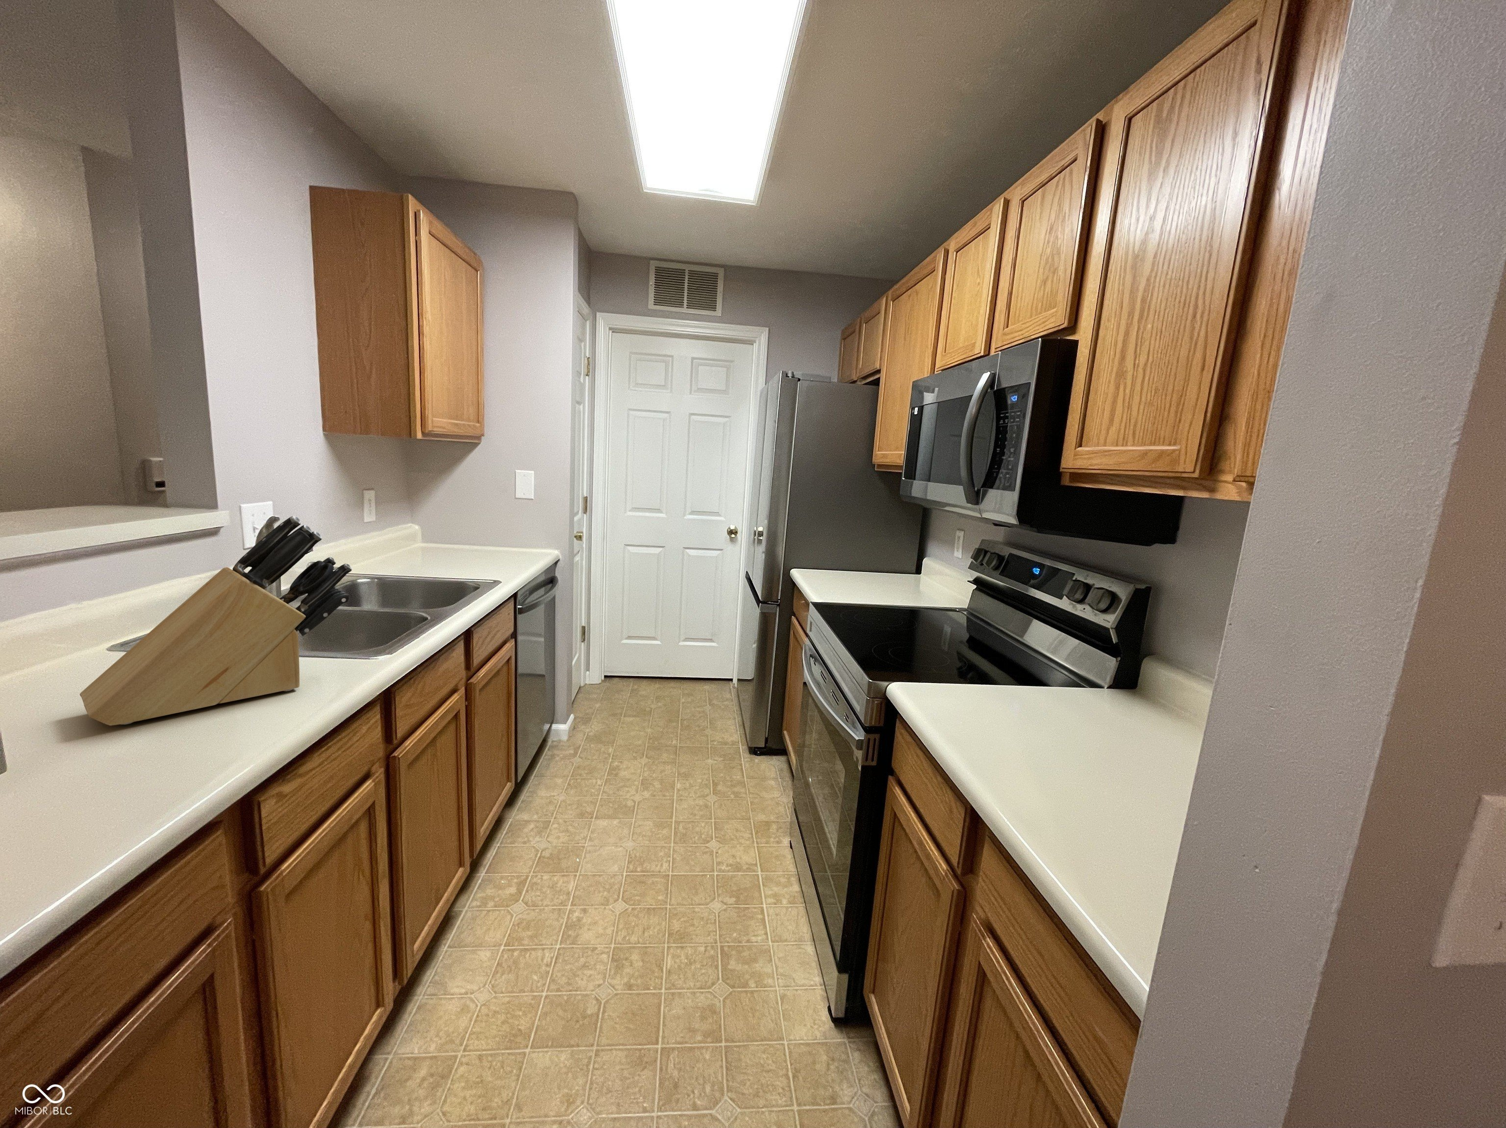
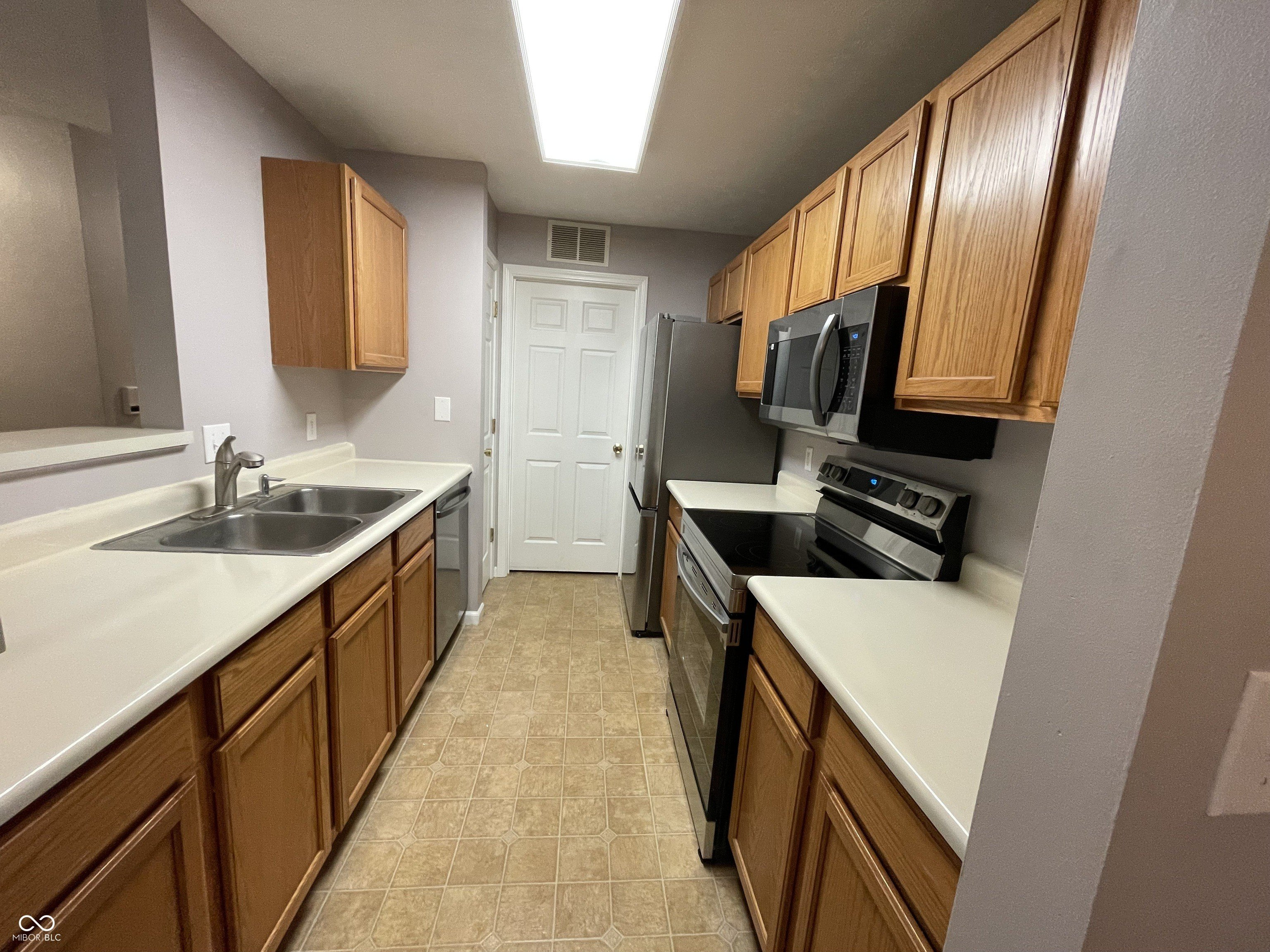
- knife block (228, 608)
